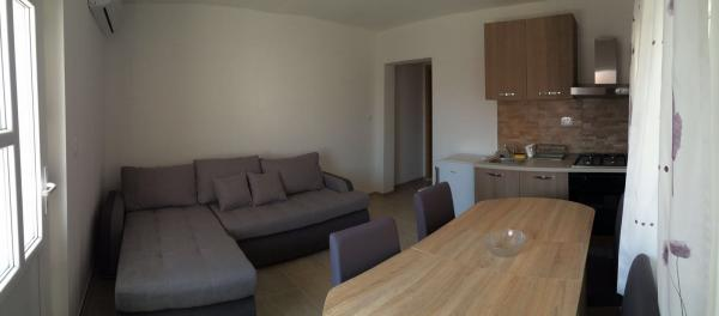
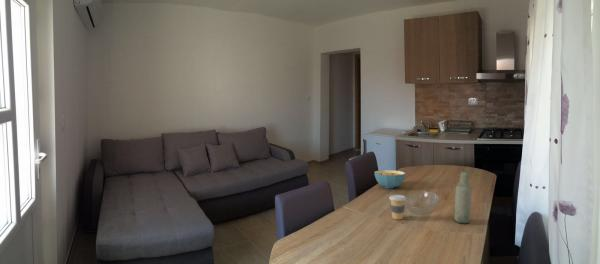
+ cereal bowl (389, 179)
+ bottle (462, 196)
+ coffee cup (397, 207)
